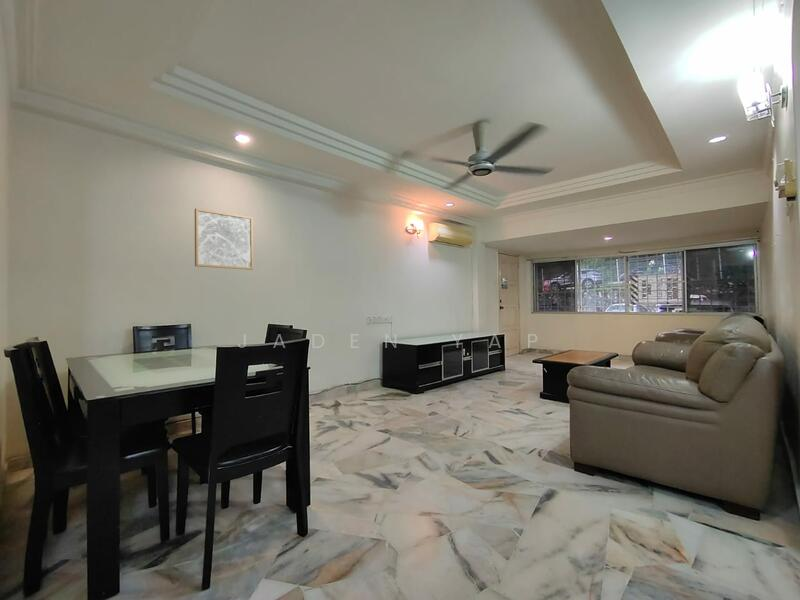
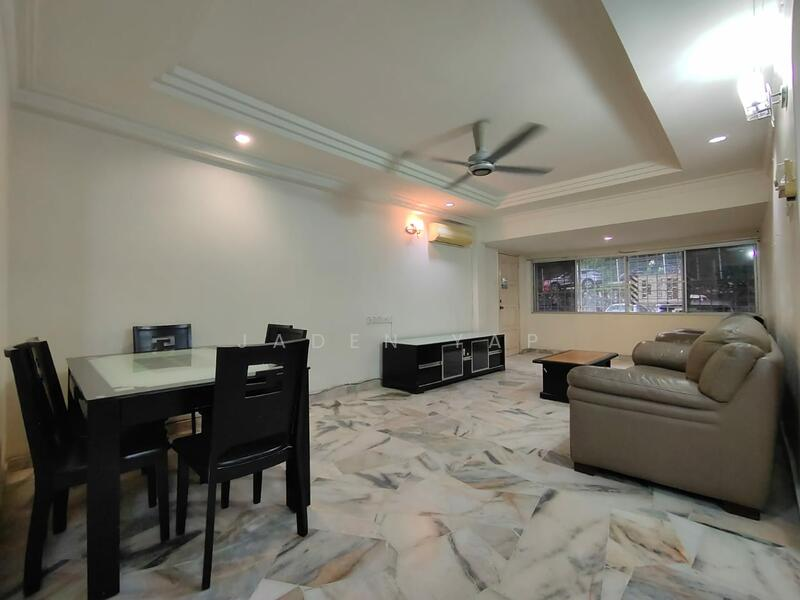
- wall art (225, 240)
